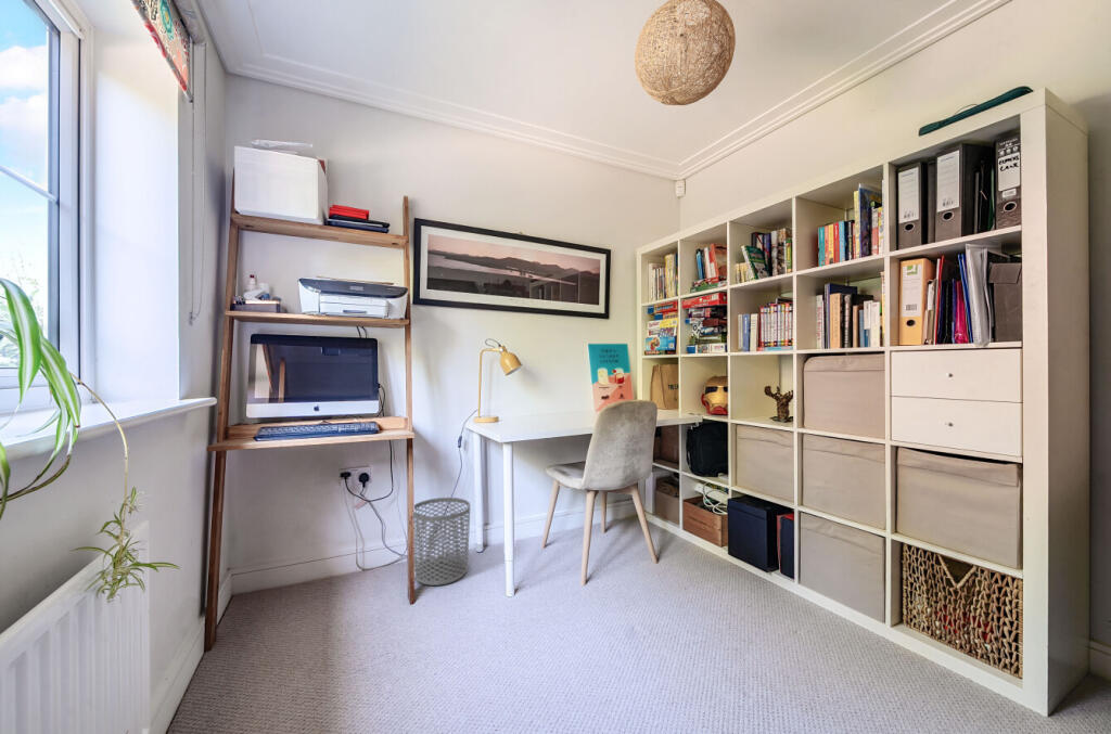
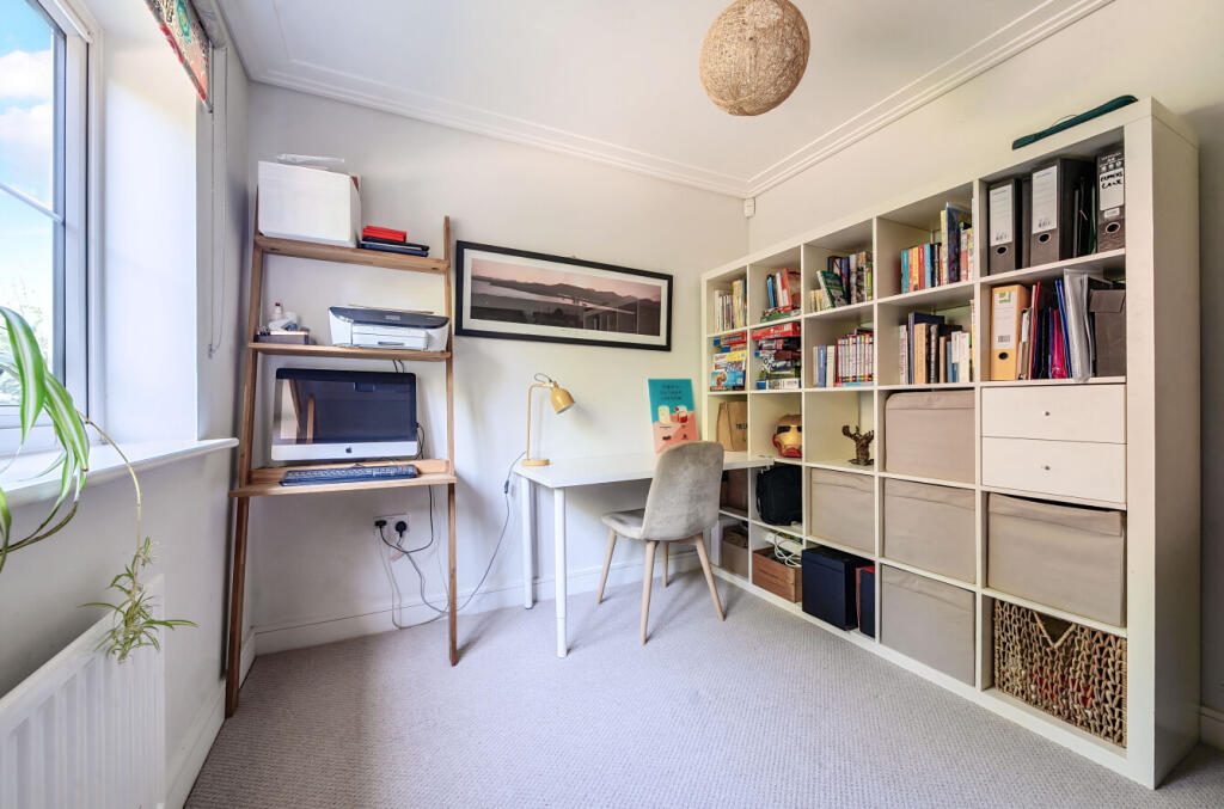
- waste bin (440, 540)
